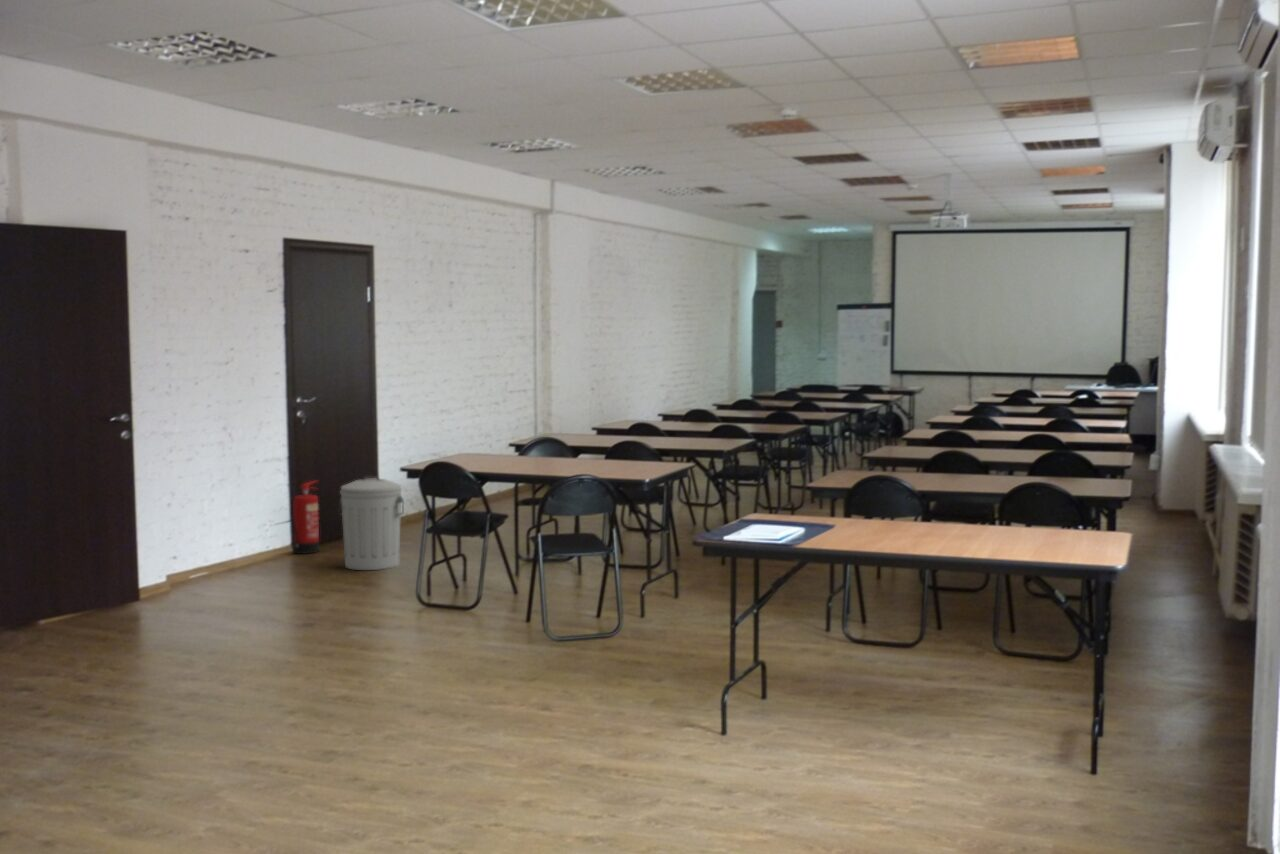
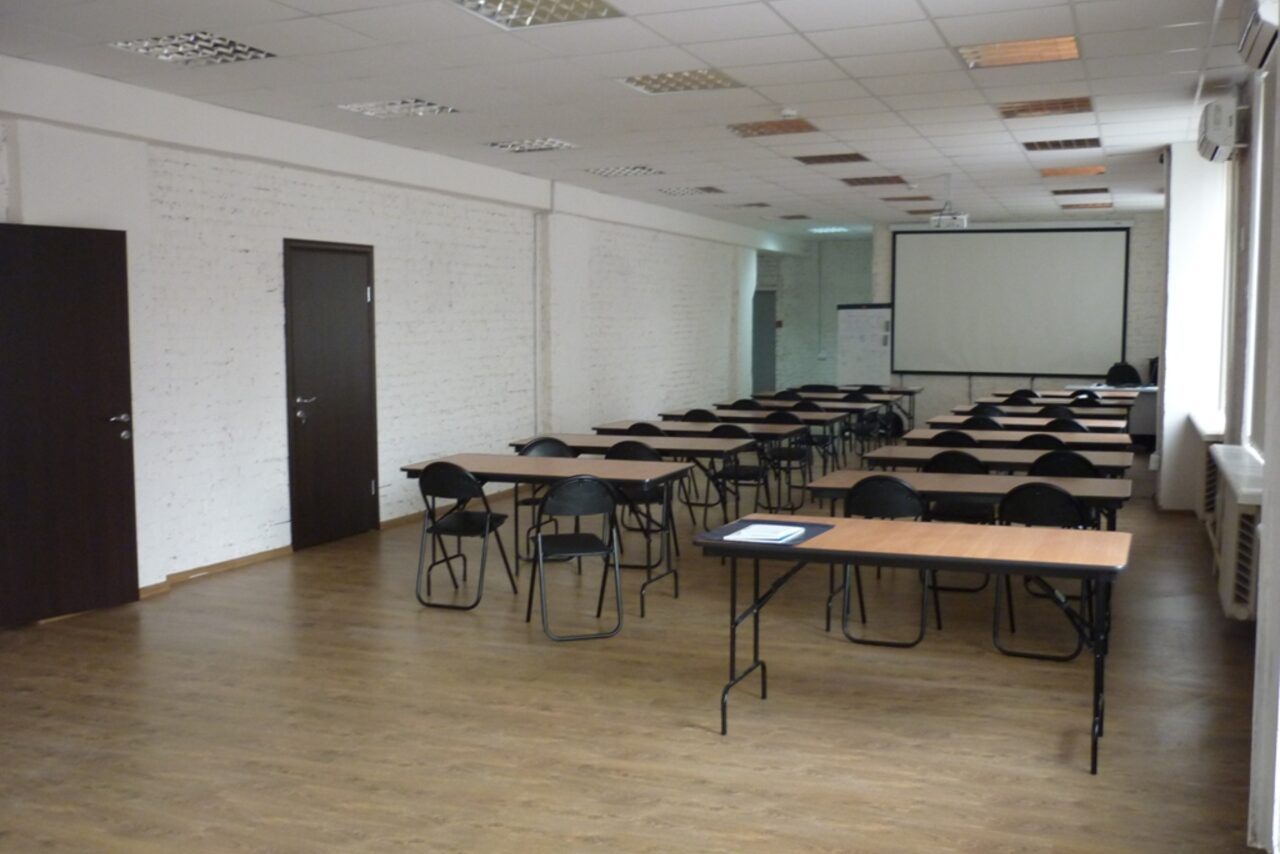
- trash can (371, 520)
- fire extinguisher (304, 517)
